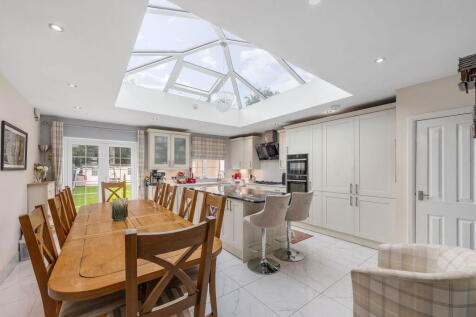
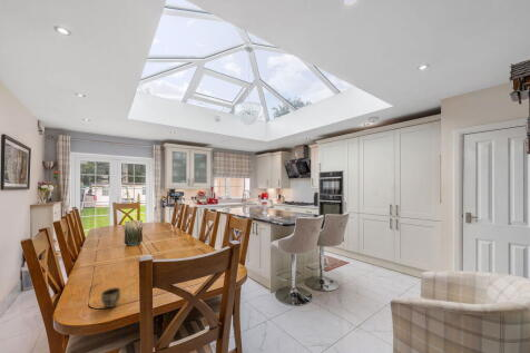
+ cup (110, 298)
